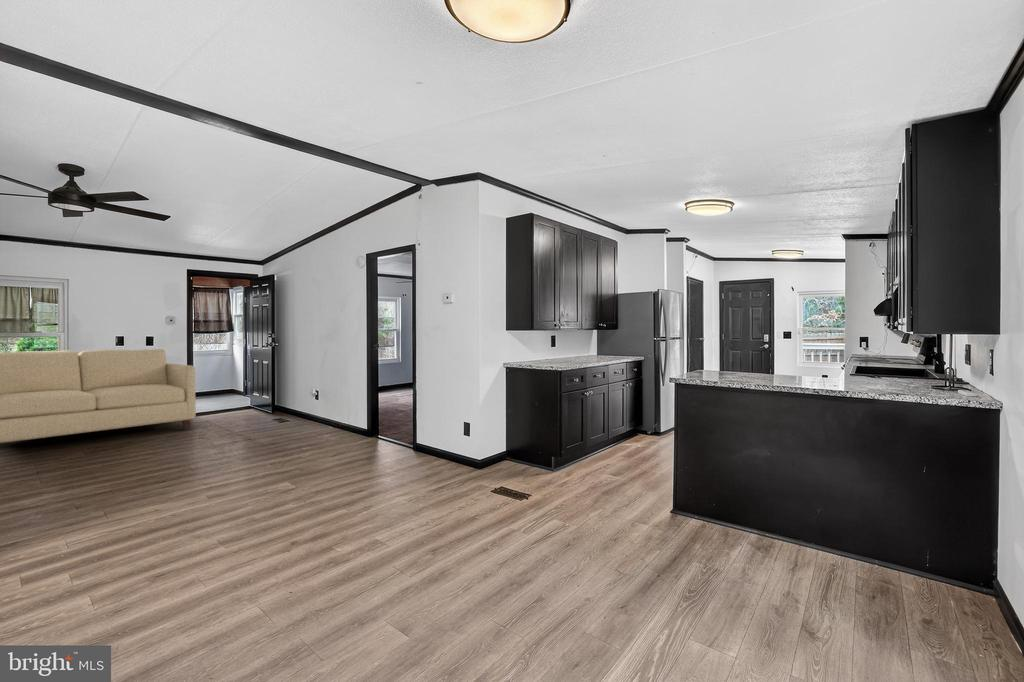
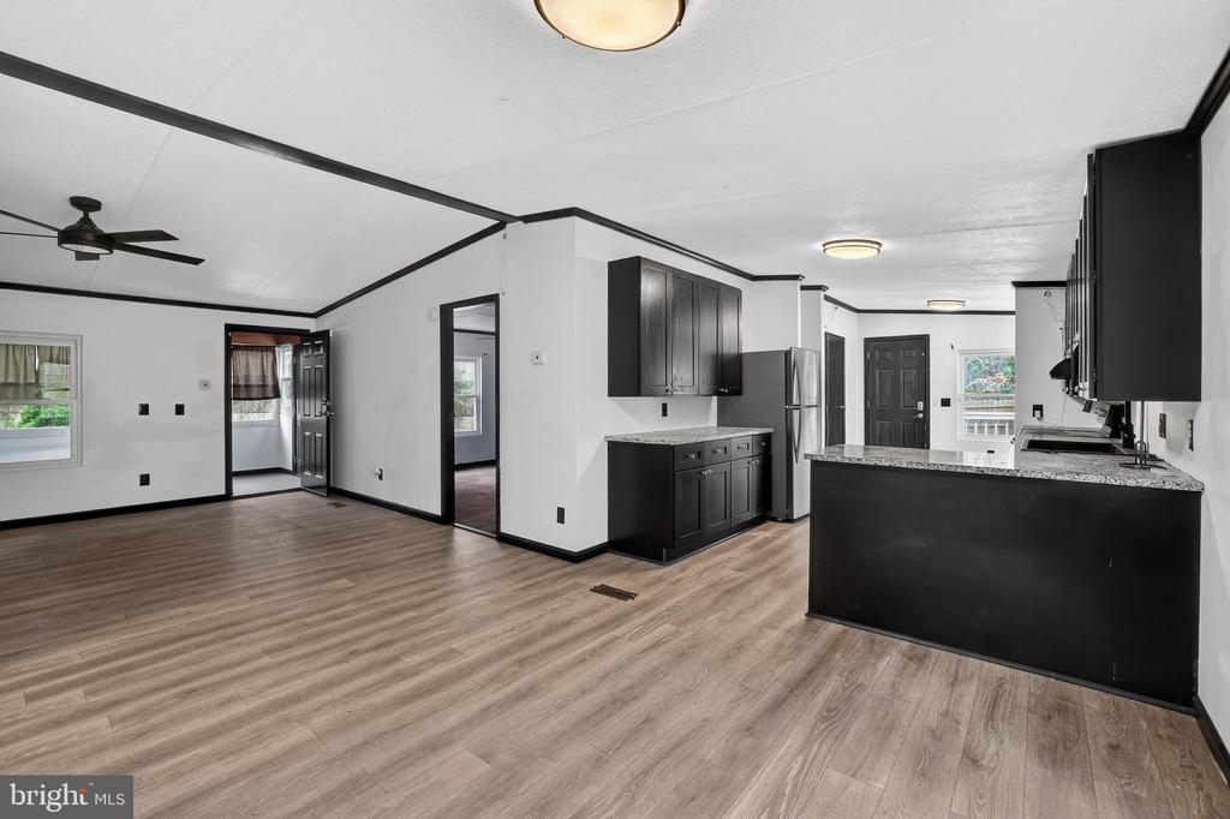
- sofa (85, 394)
